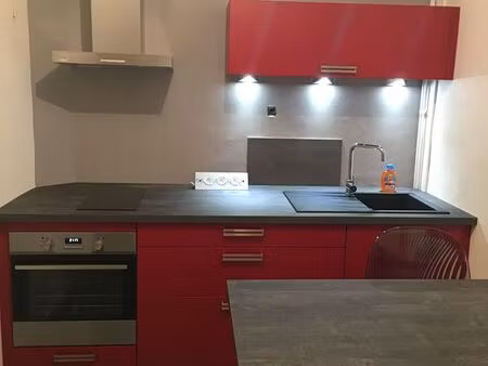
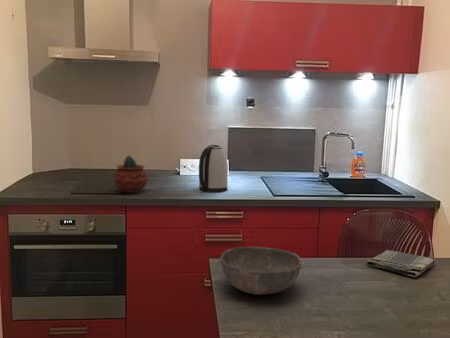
+ kettle (211, 167)
+ dish towel (400, 261)
+ bowl (260, 273)
+ flowerpot (130, 173)
